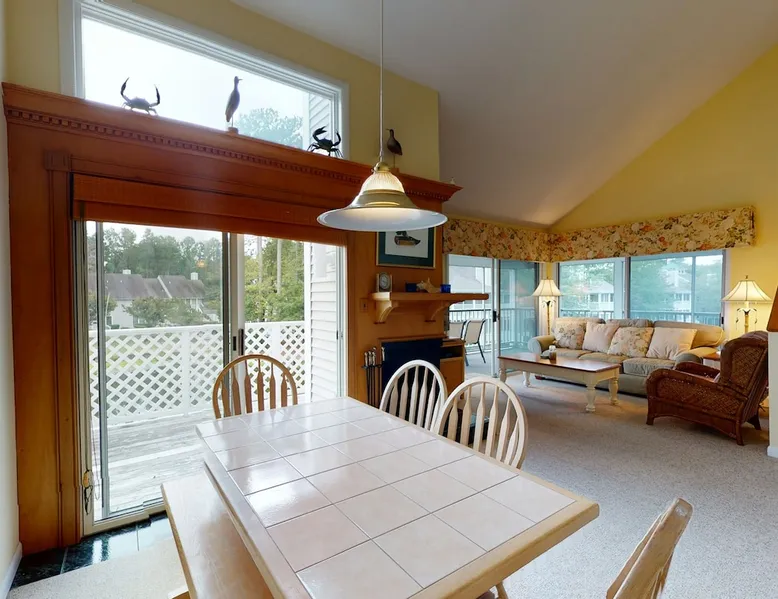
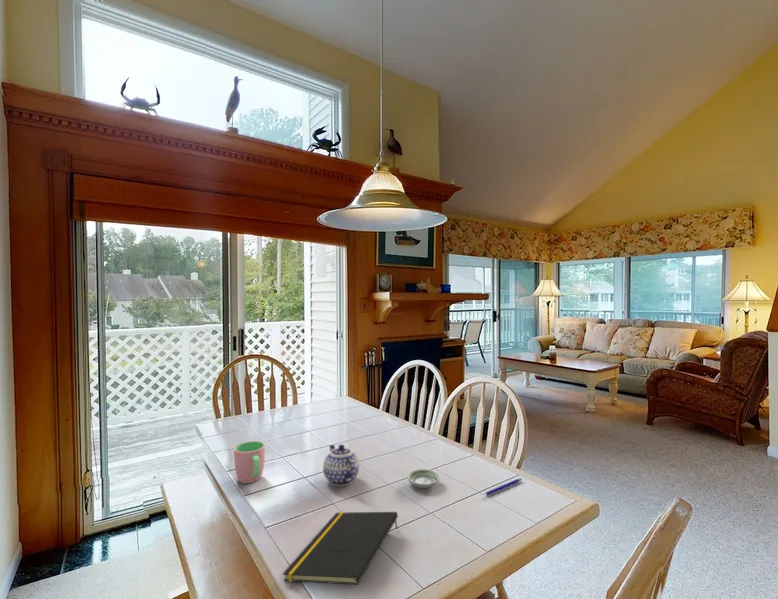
+ saucer (423, 480)
+ cup (251, 464)
+ pen (504, 486)
+ teapot (341, 462)
+ notepad (345, 543)
